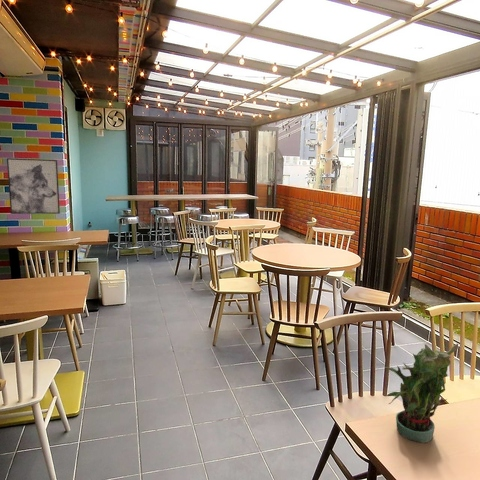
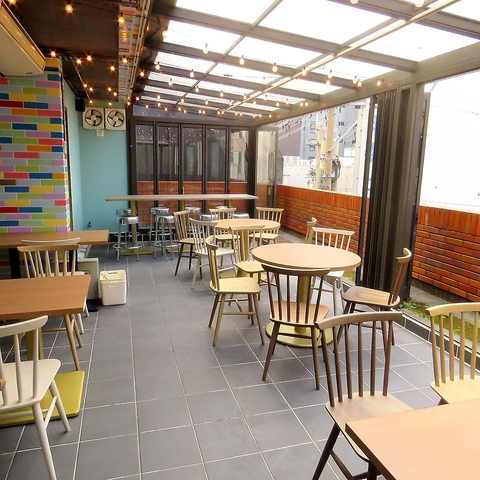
- potted plant (422, 389)
- wall art (34, 186)
